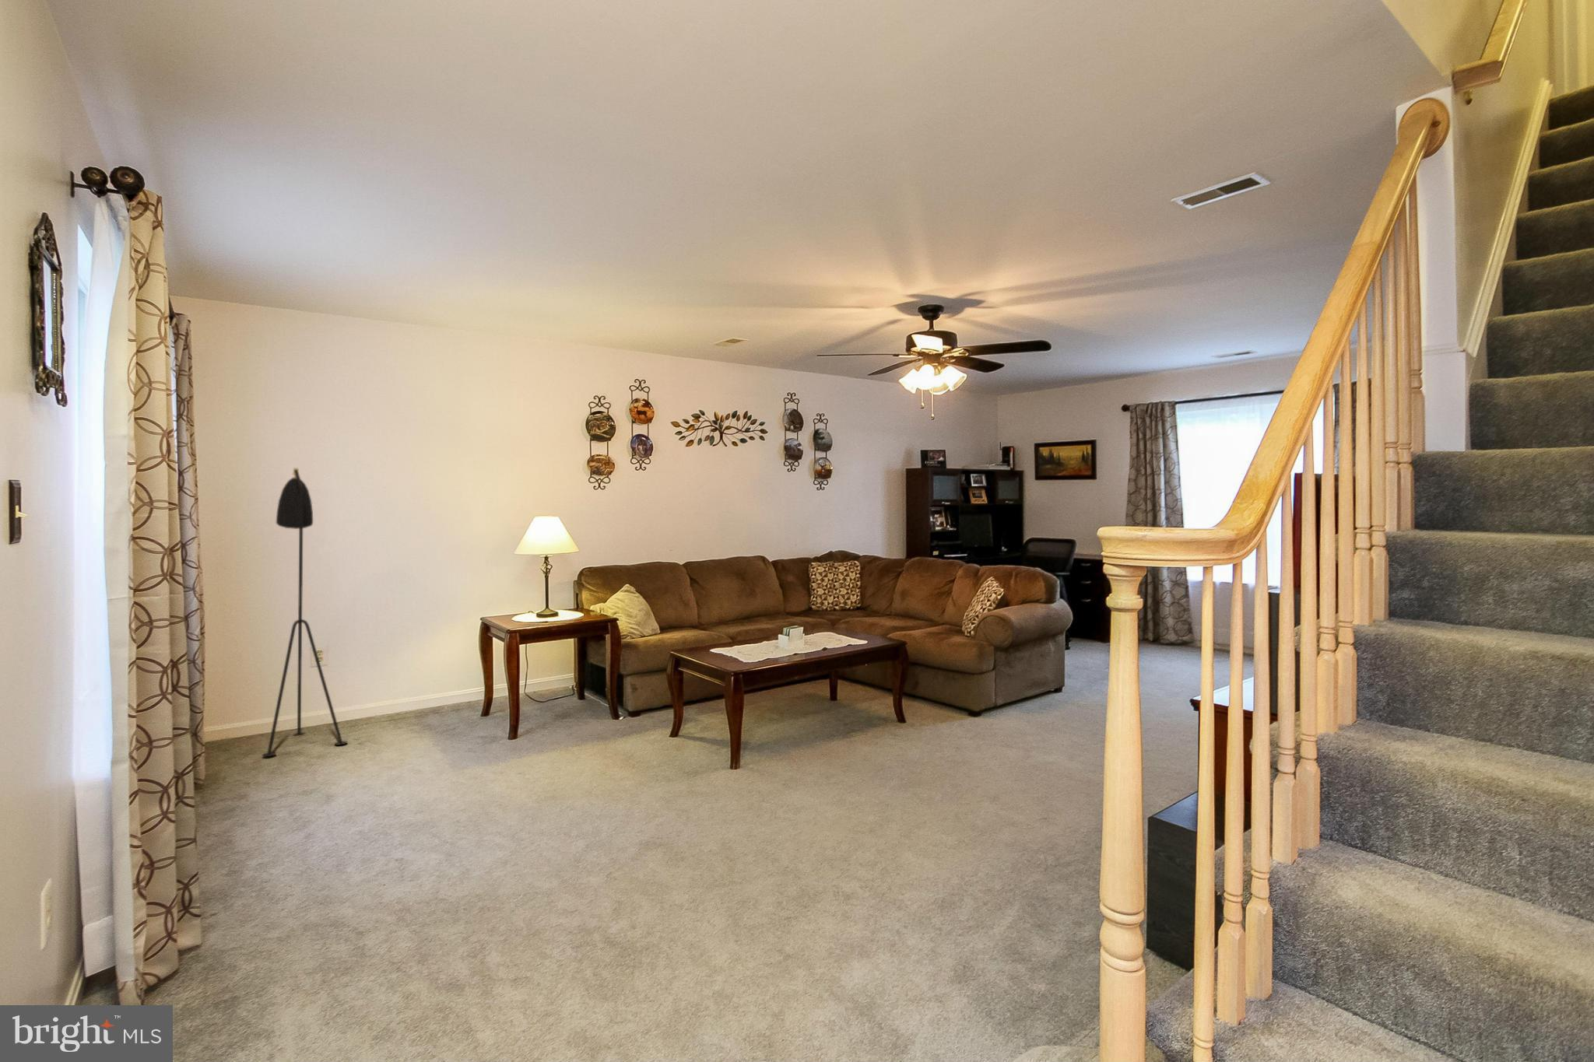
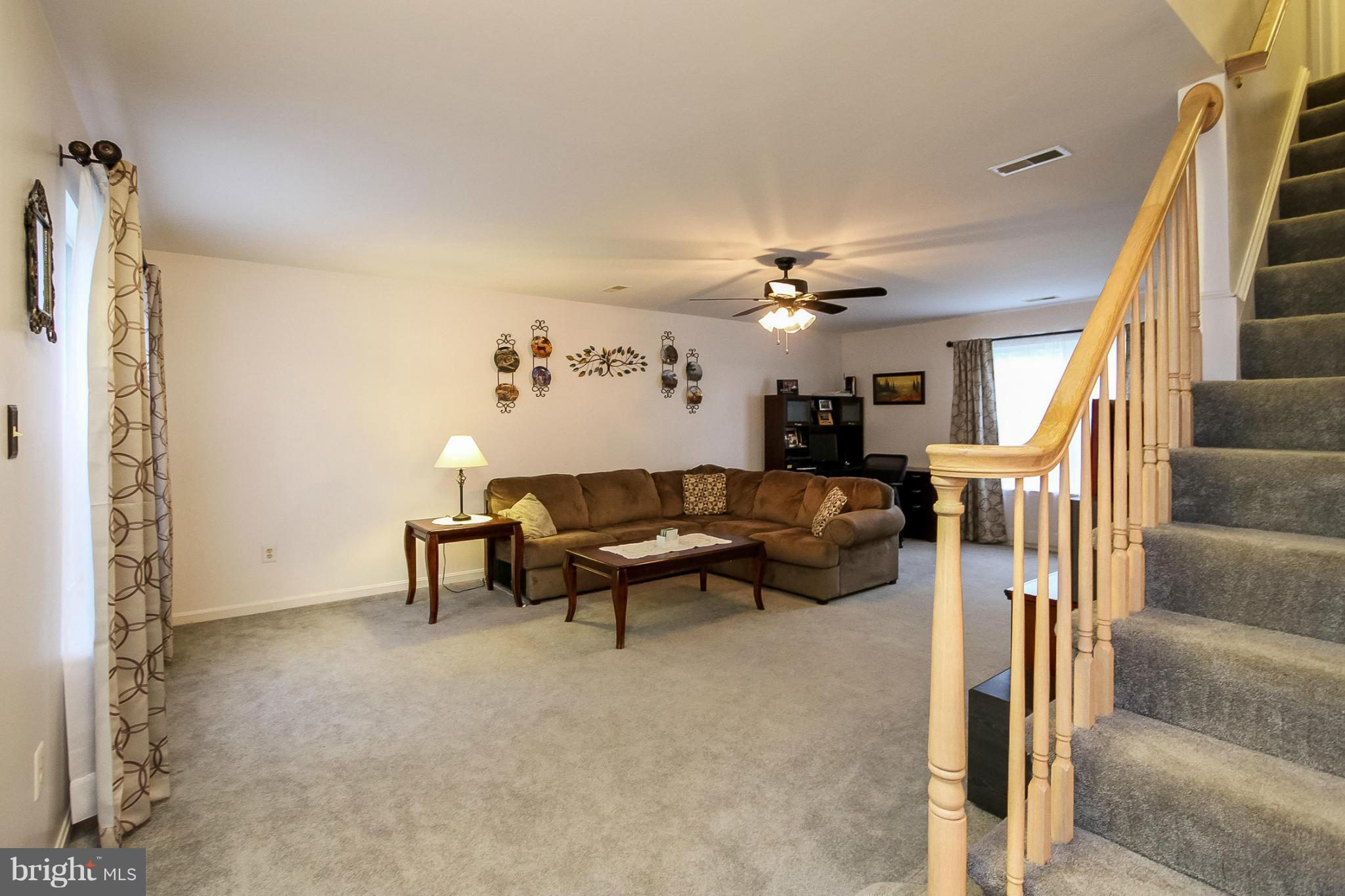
- floor lamp (299, 603)
